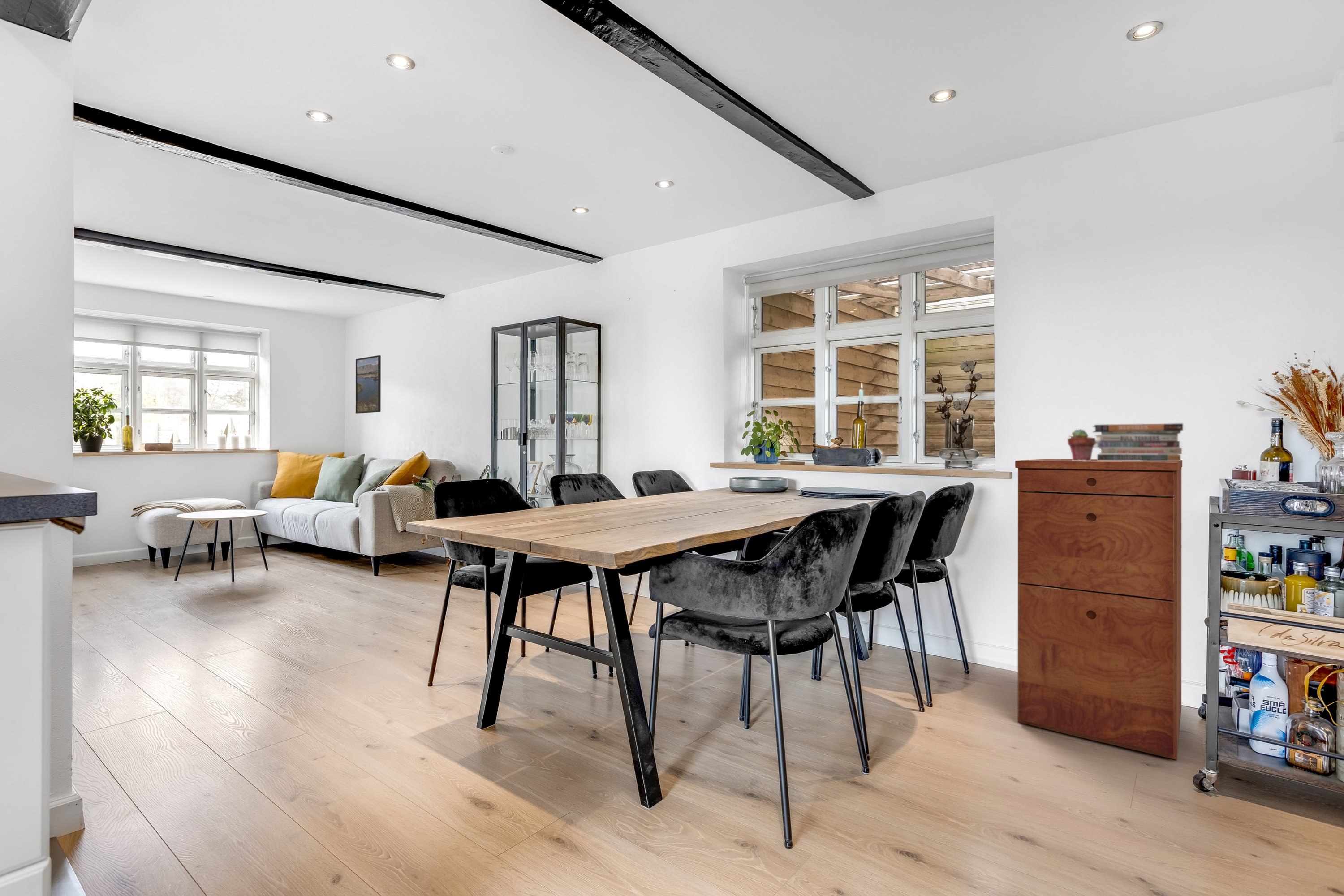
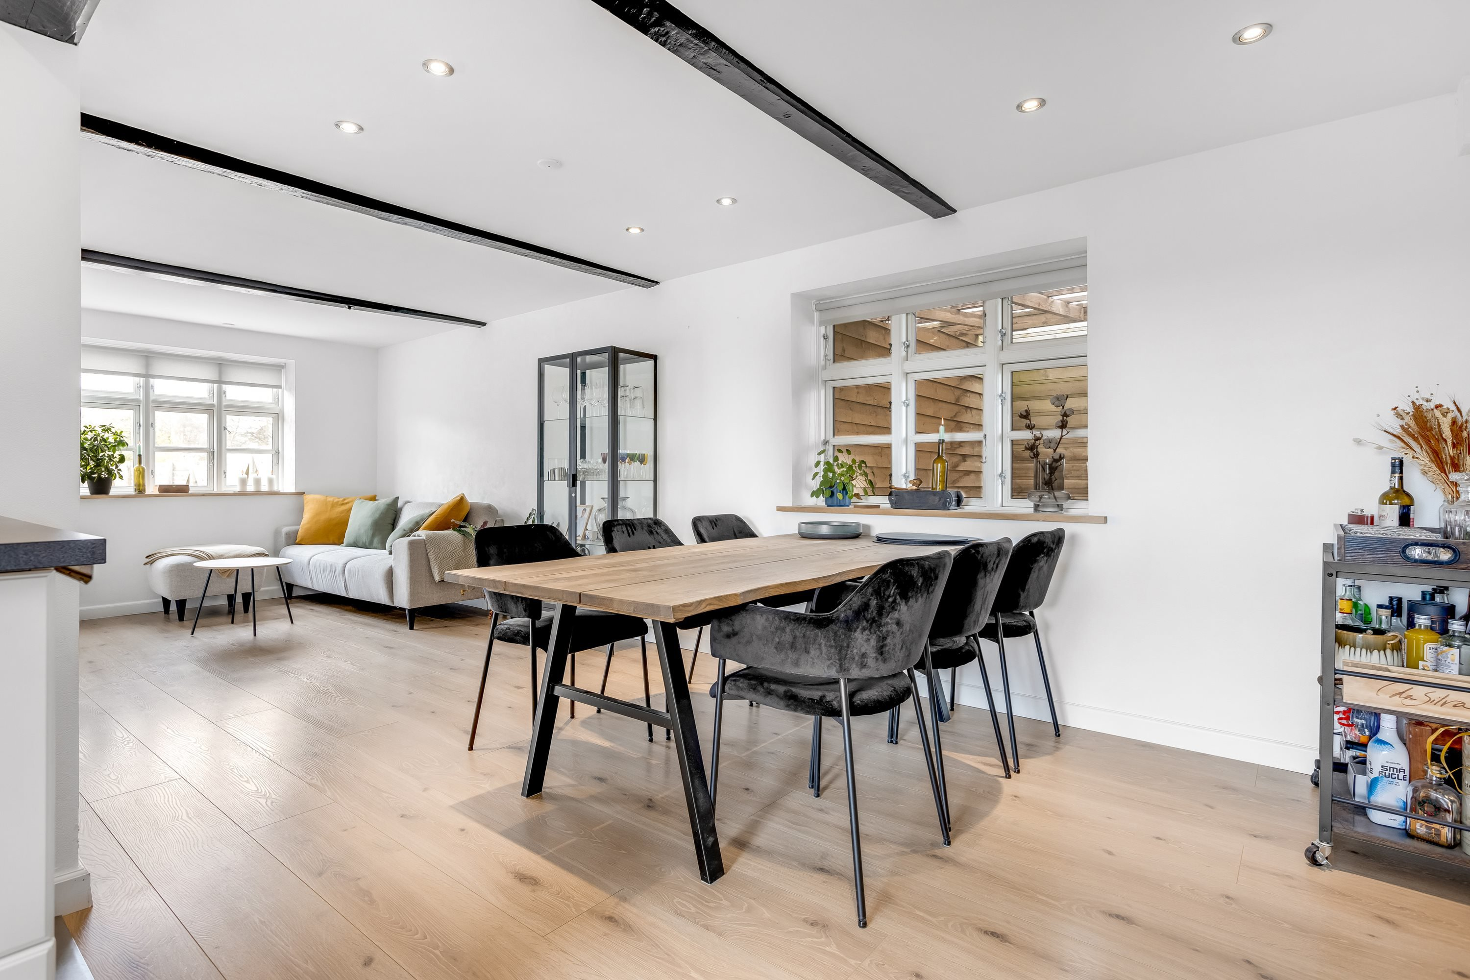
- book stack (1135, 442)
- potted succulent (1081, 444)
- filing cabinet (1102, 588)
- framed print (368, 385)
